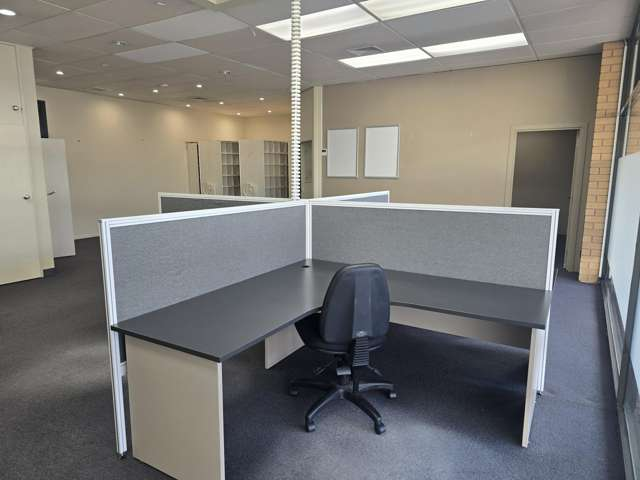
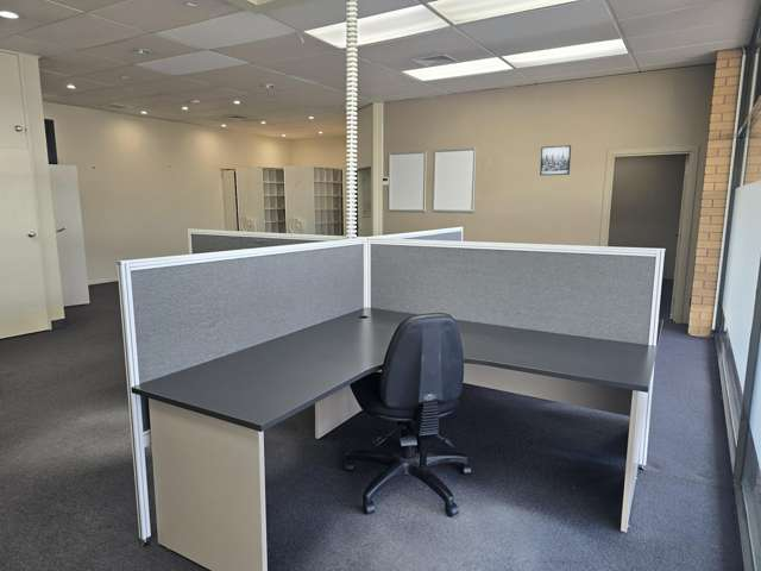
+ wall art (554, 161)
